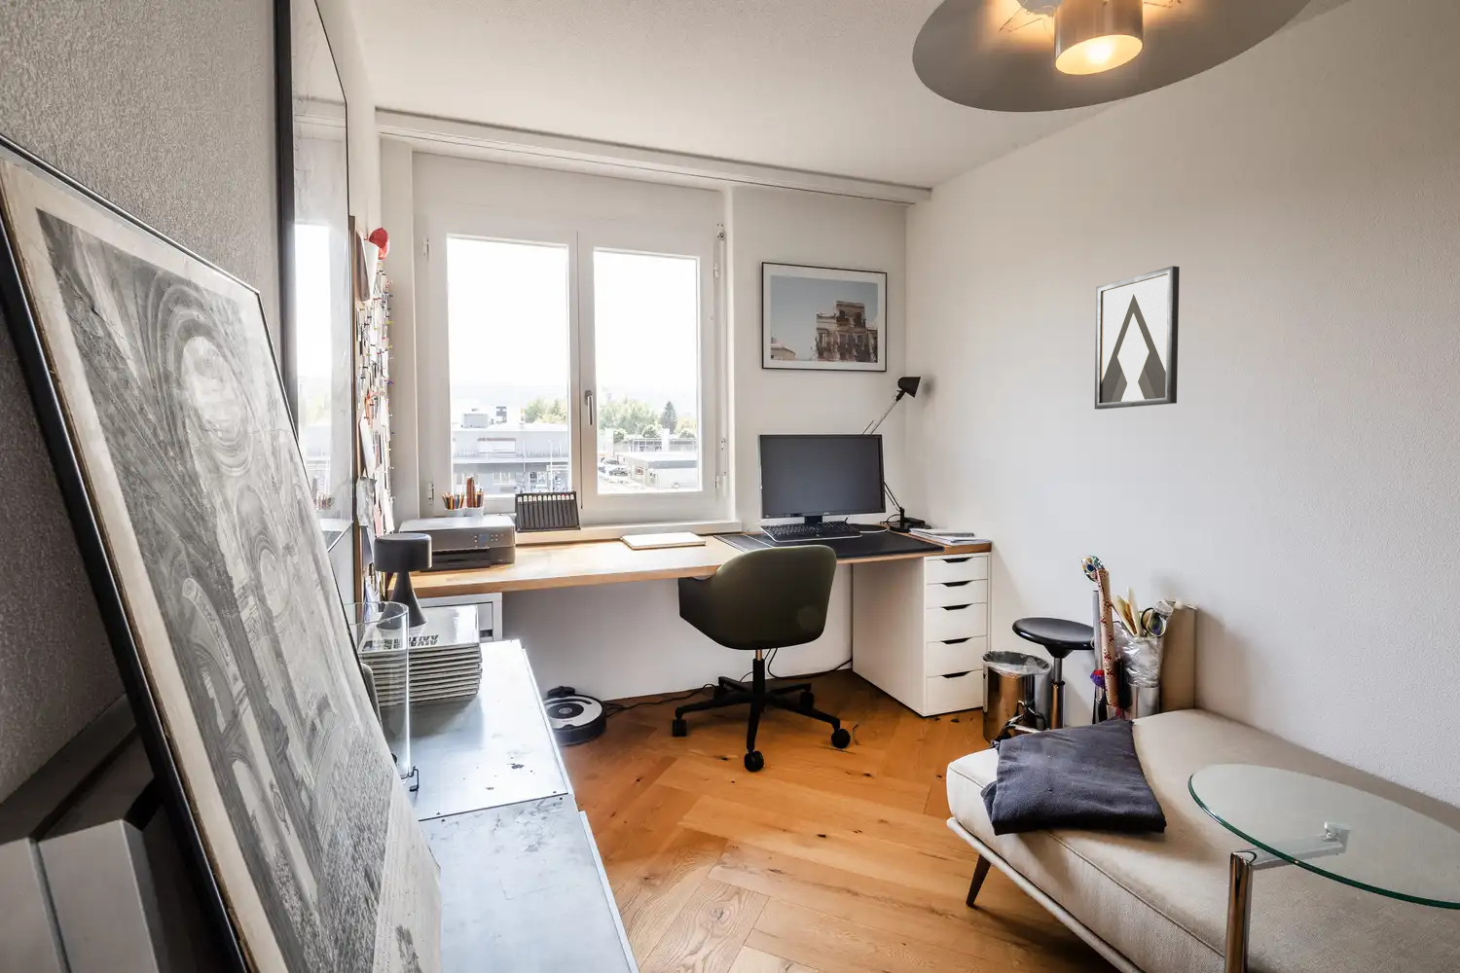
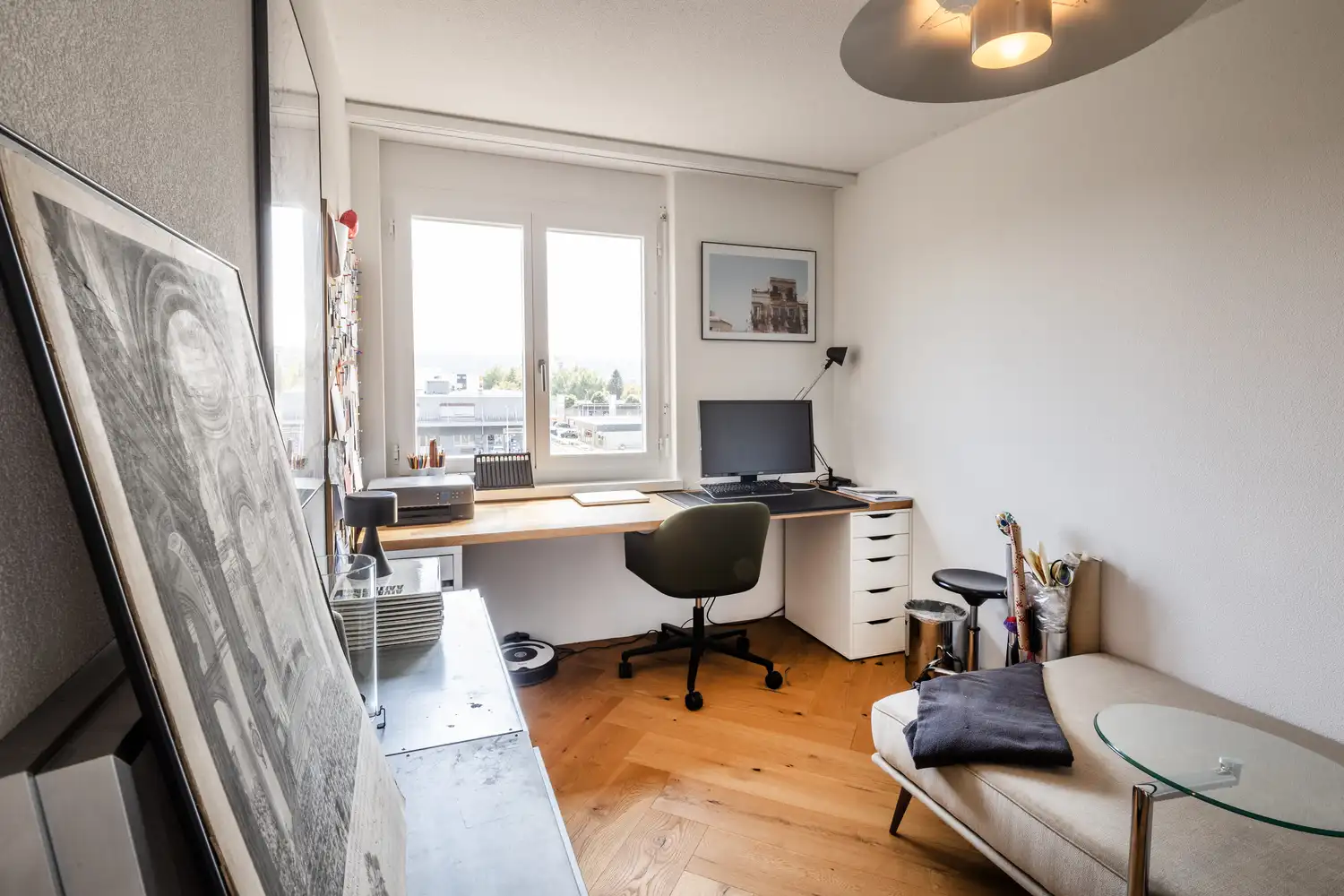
- wall art (1134, 341)
